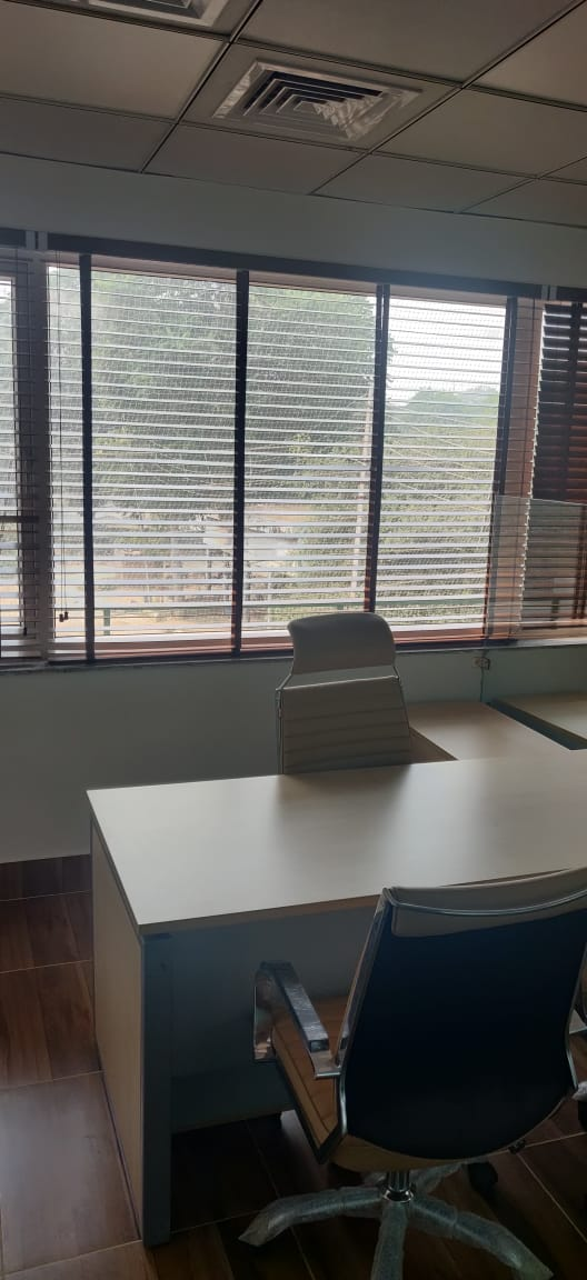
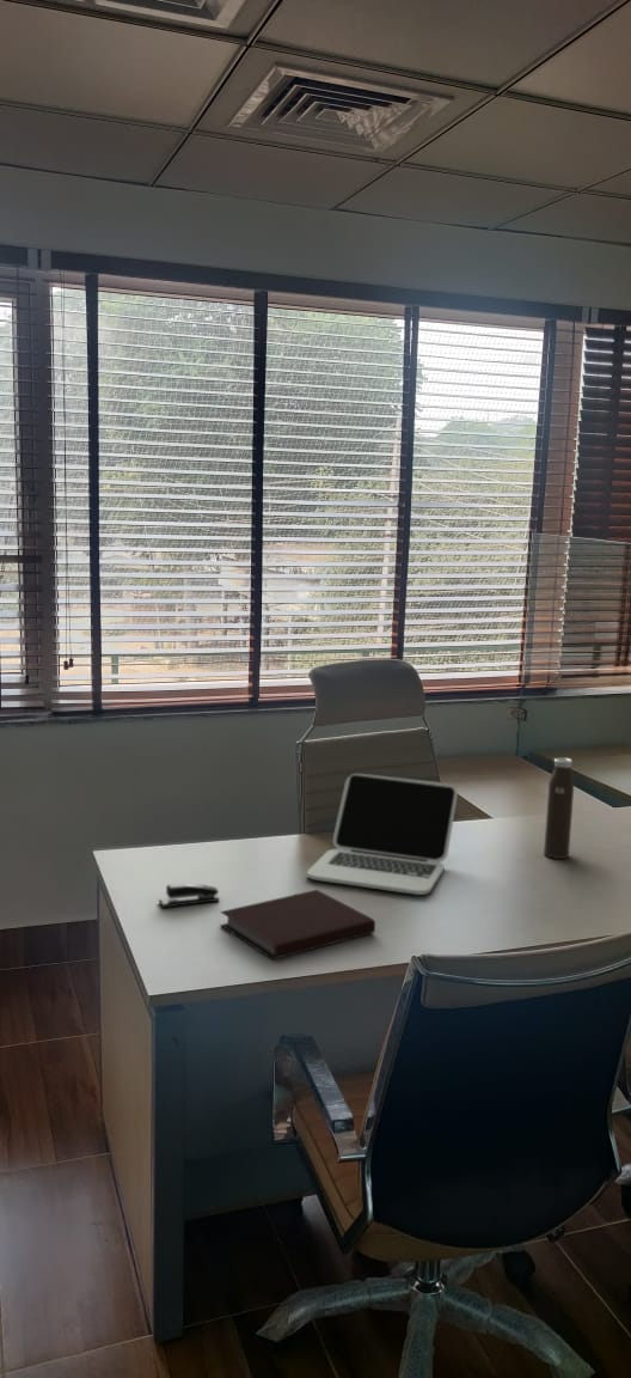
+ stapler (189, 892)
+ water bottle (559, 807)
+ laptop (384, 829)
+ notebook (296, 922)
